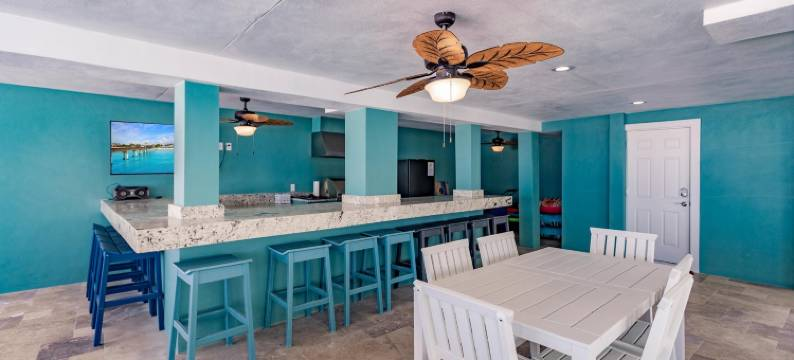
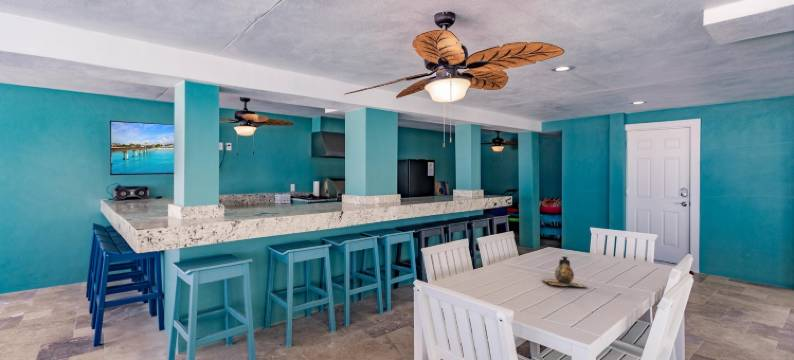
+ vase (563, 270)
